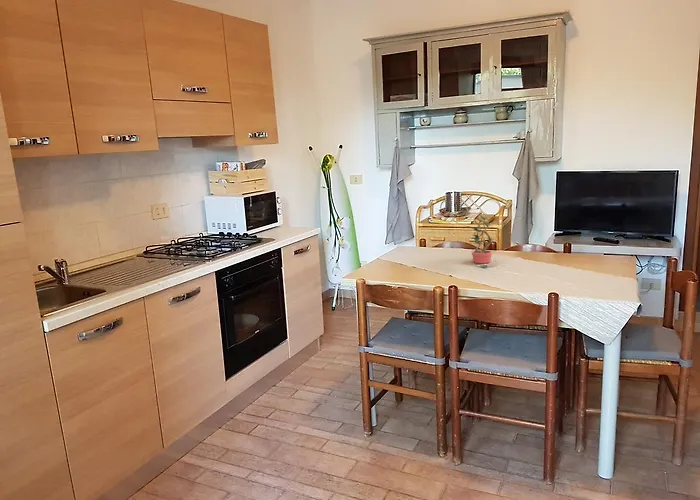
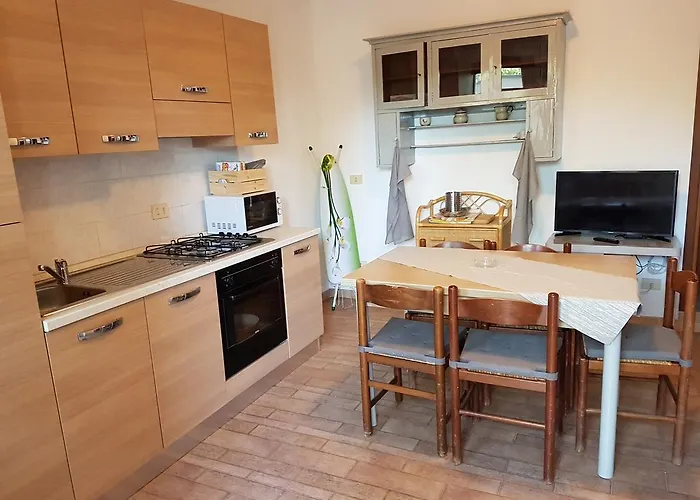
- potted plant (480, 241)
